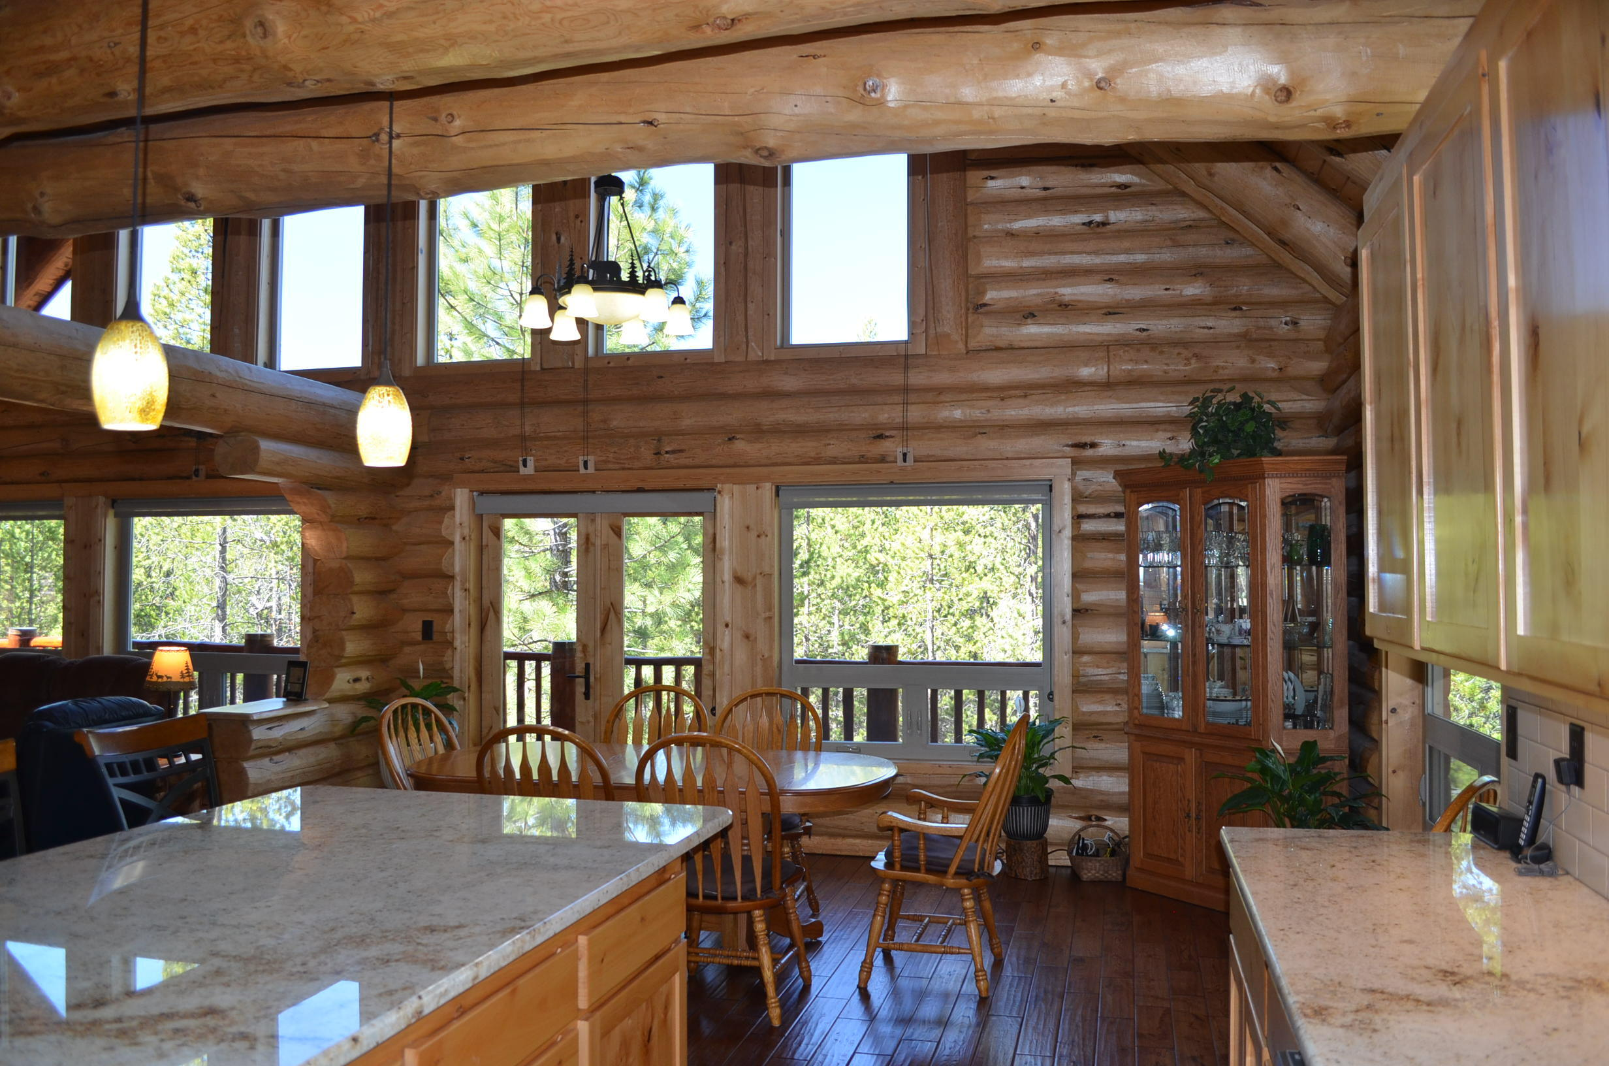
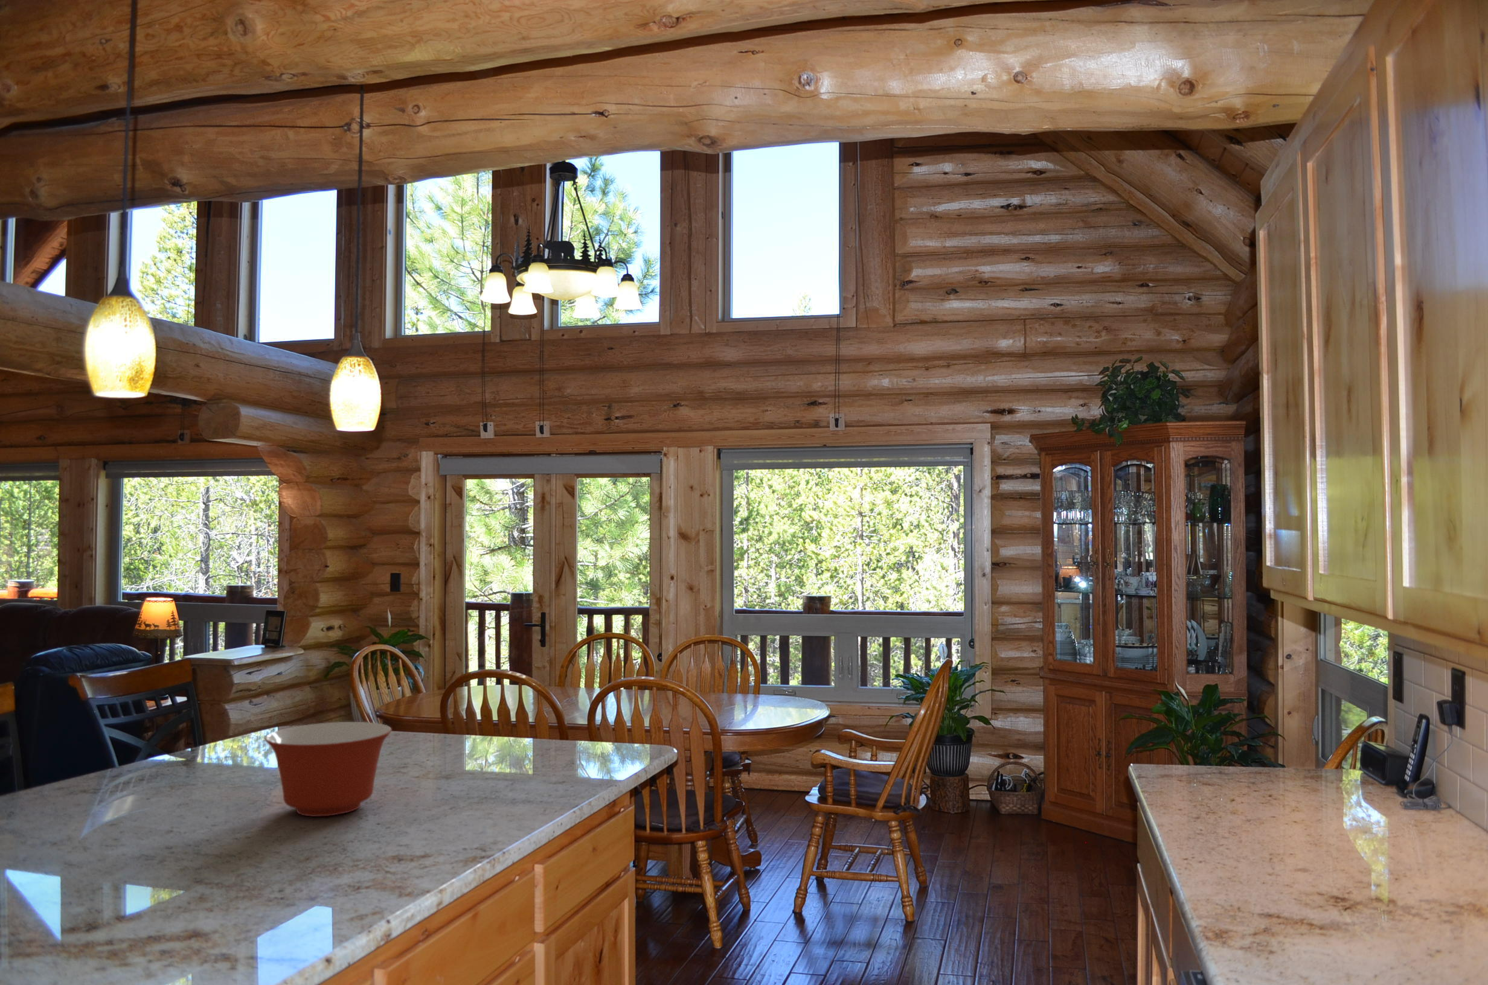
+ mixing bowl (329, 771)
